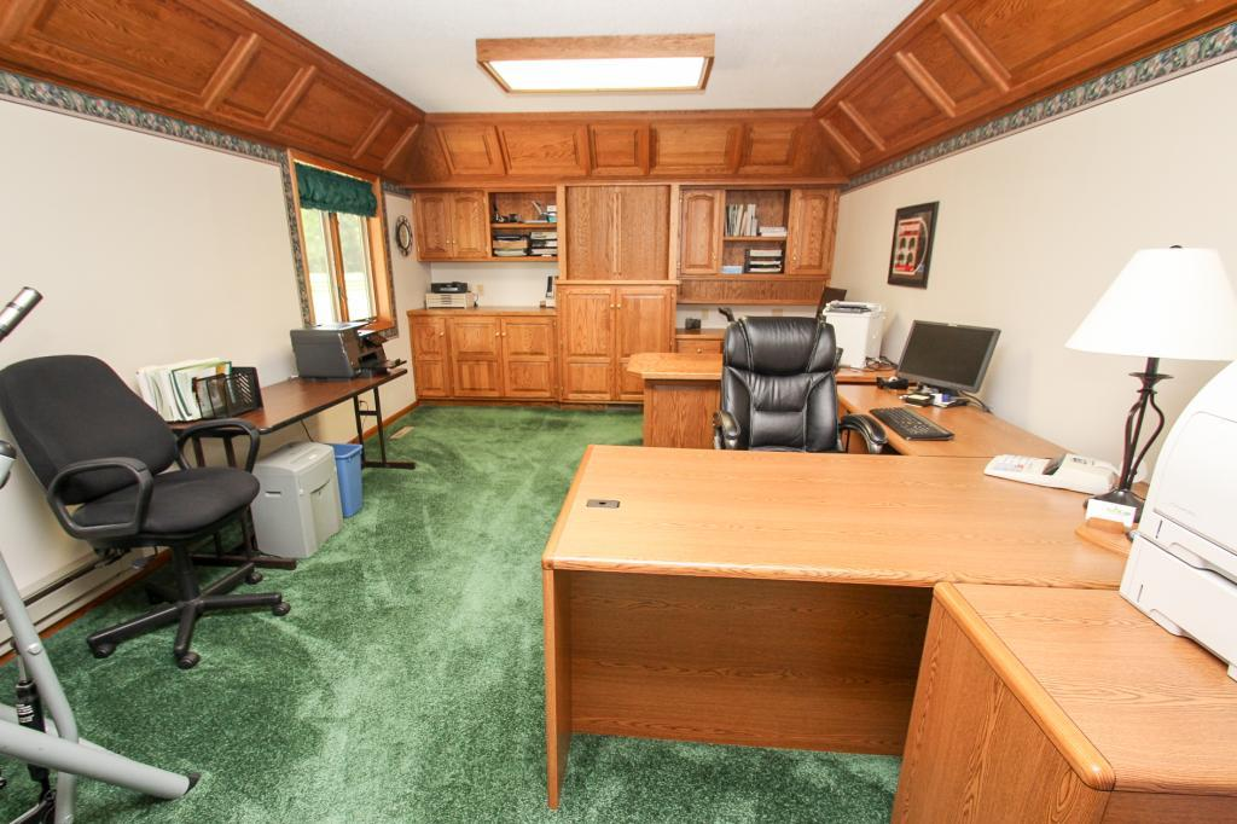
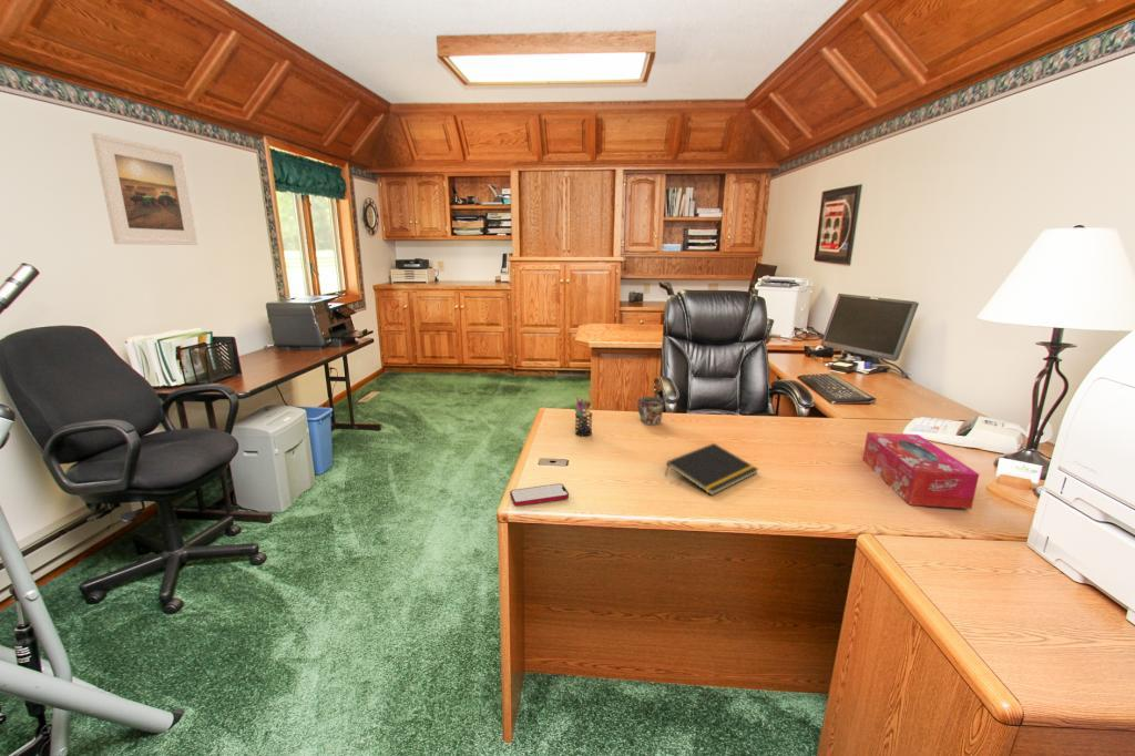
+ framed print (151, 195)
+ tissue box (914, 467)
+ smartphone (539, 493)
+ mug (648, 409)
+ notepad (713, 467)
+ pen holder (581, 416)
